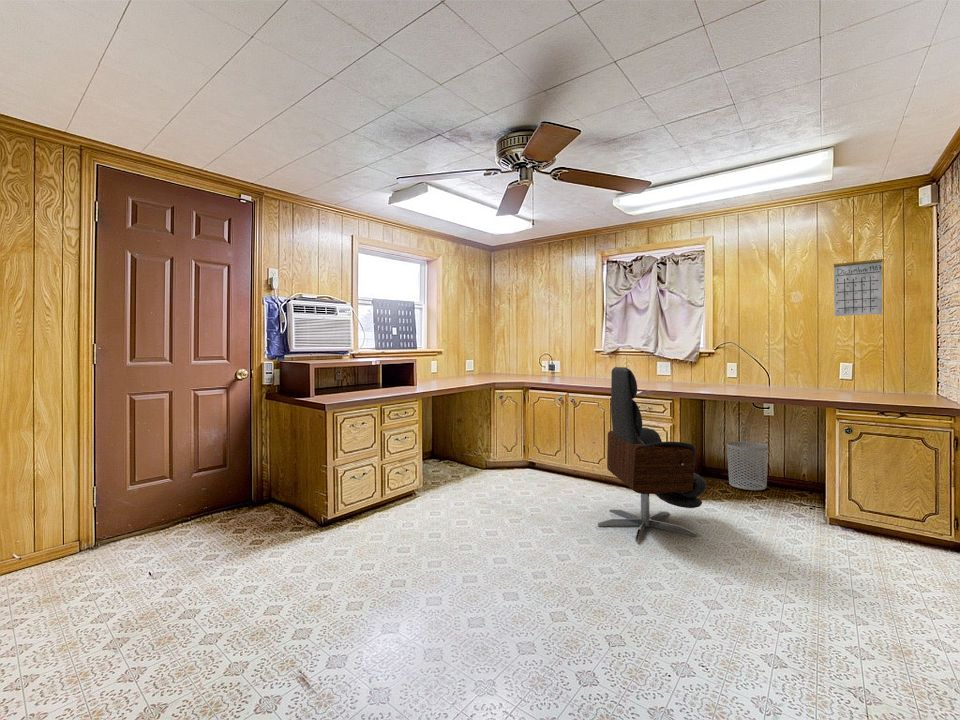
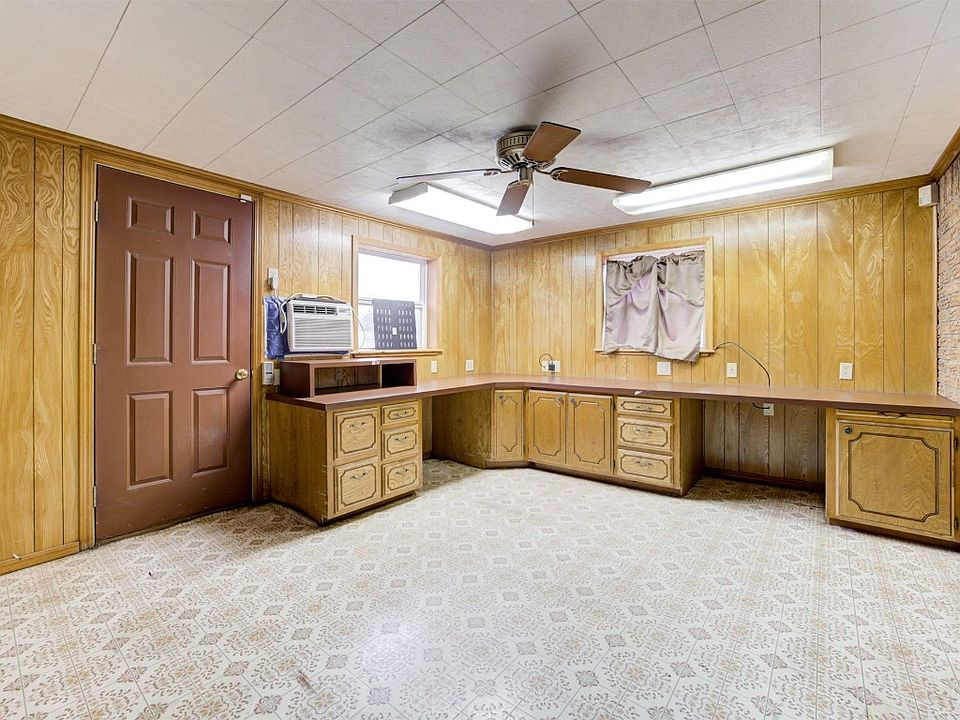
- calendar (857, 281)
- waste bin (747, 465)
- office chair (646, 446)
